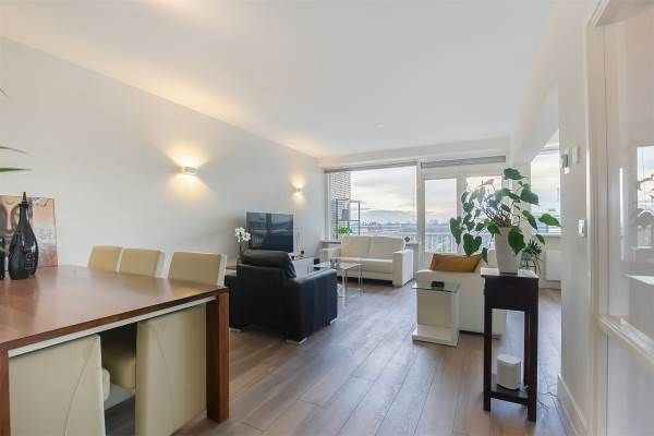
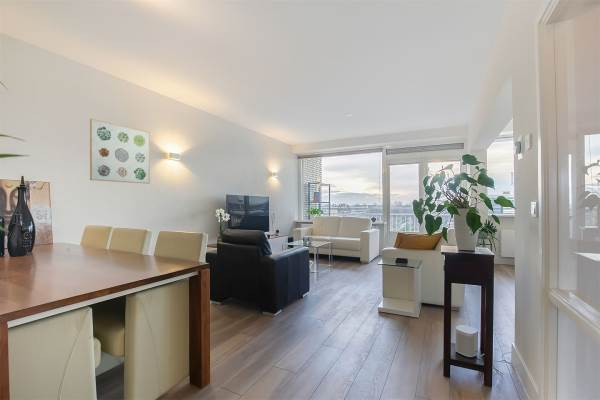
+ wall art (122, 154)
